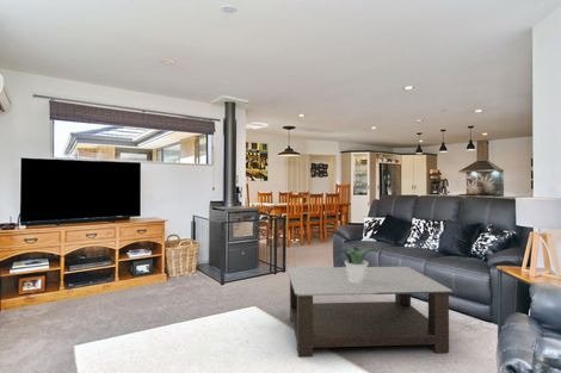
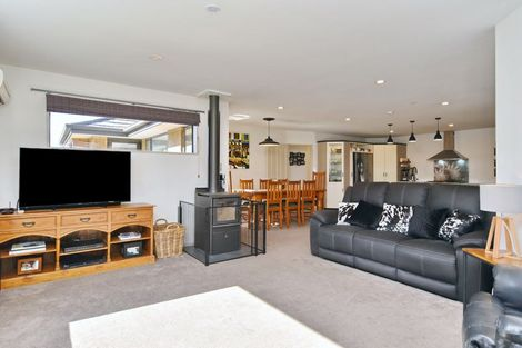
- potted plant (357, 263)
- coffee table (359, 305)
